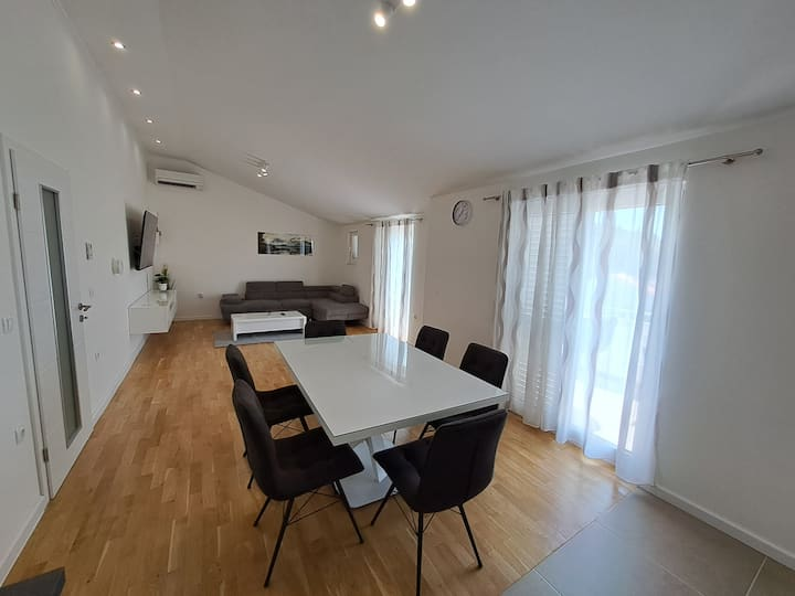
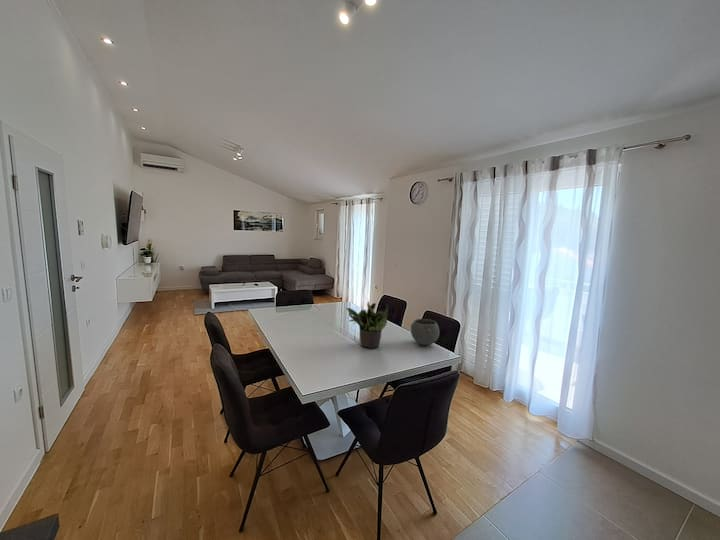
+ potted plant (366, 321)
+ bowl (425, 332)
